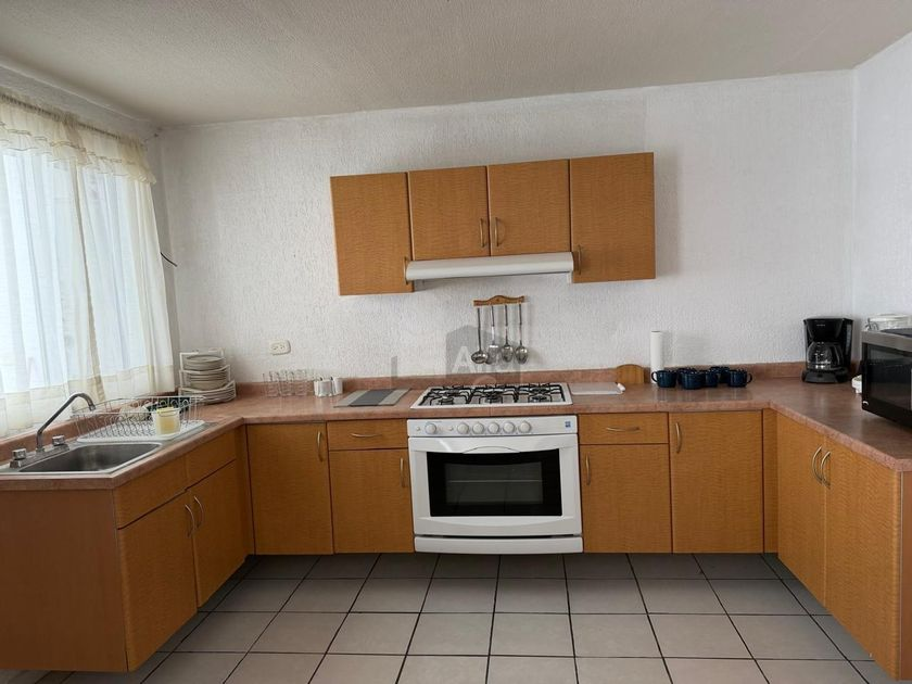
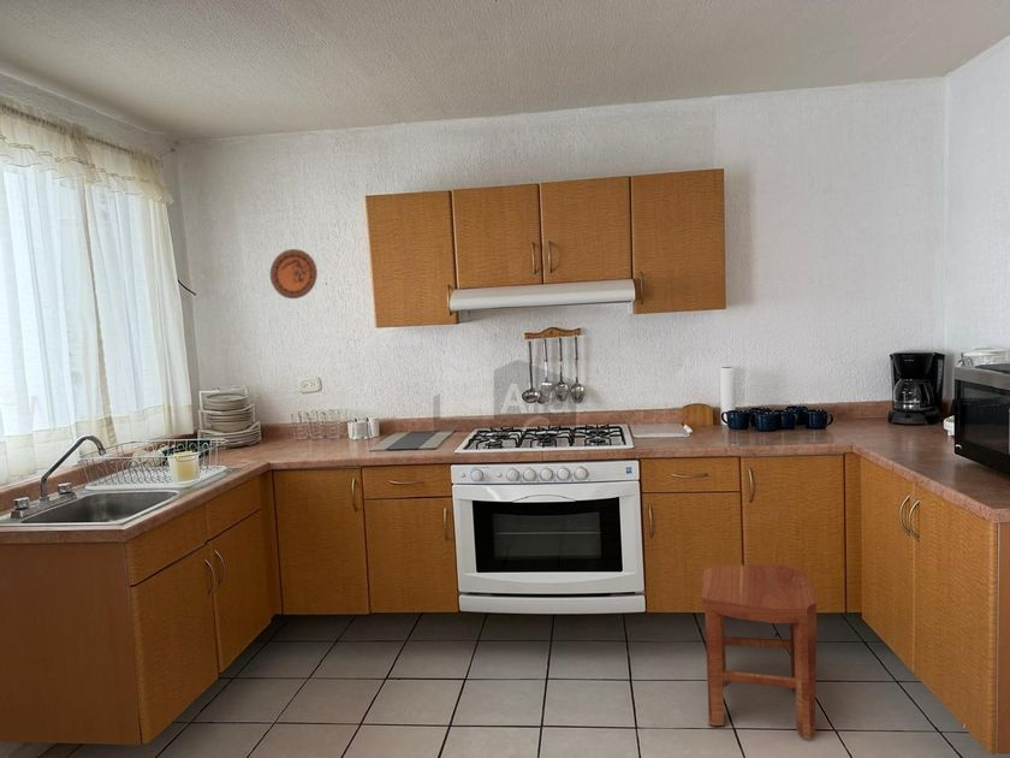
+ stool (756, 644)
+ decorative plate (293, 273)
